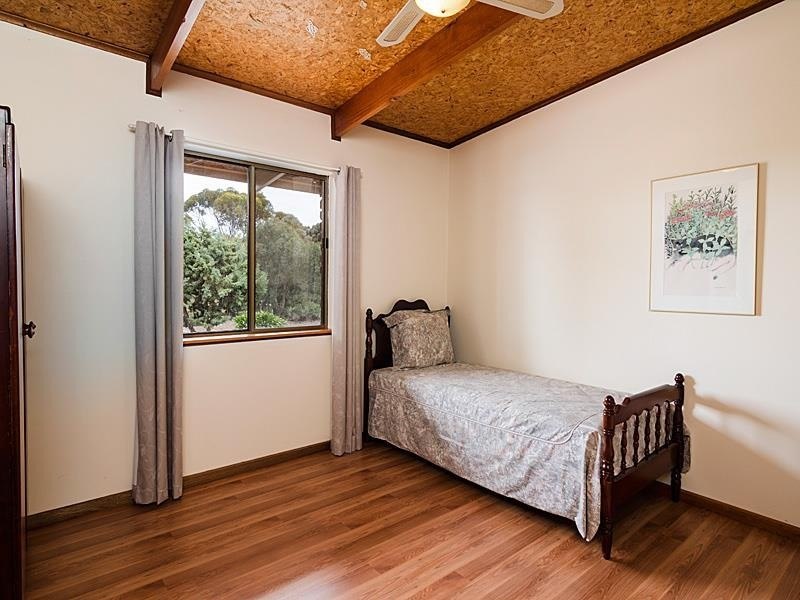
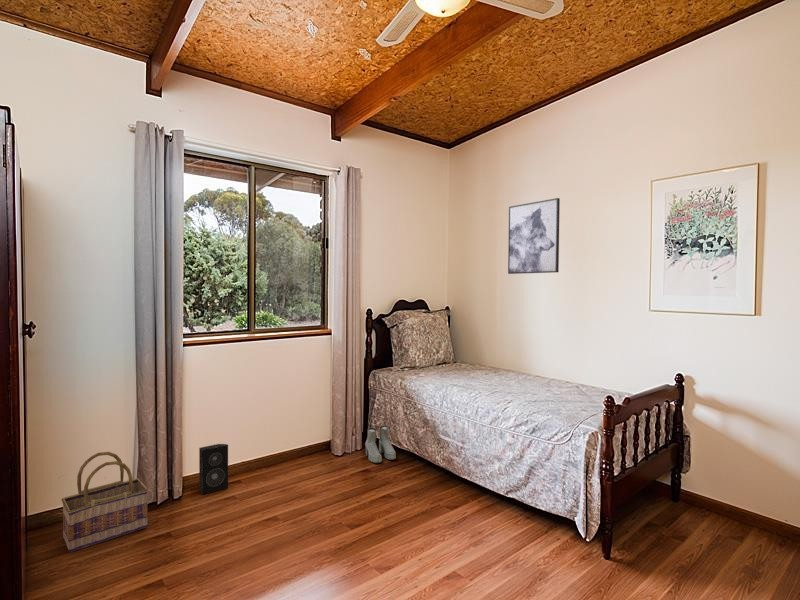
+ boots (380, 443)
+ wall art (532, 237)
+ basket (106, 494)
+ speaker (211, 465)
